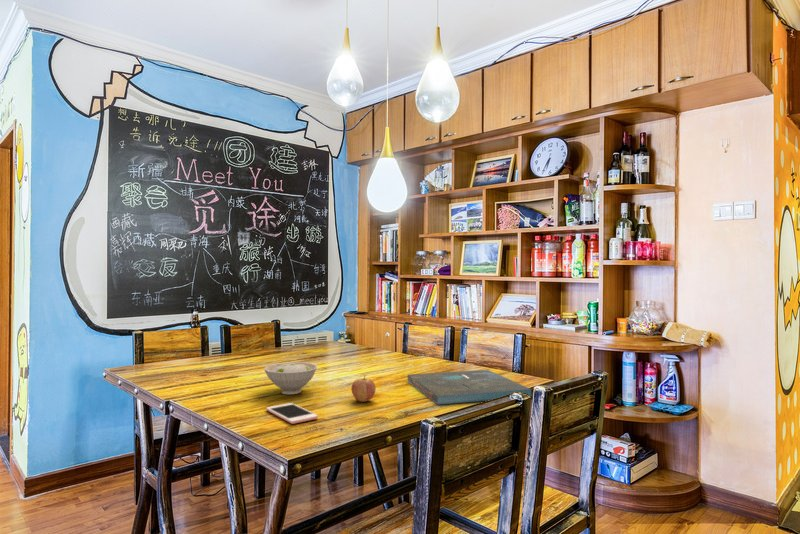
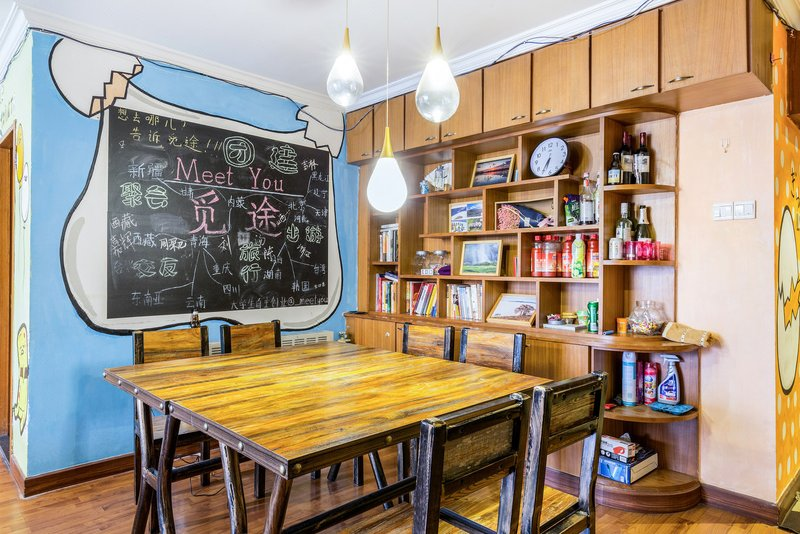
- fruit (363, 388)
- bowl (291, 378)
- board game (465, 382)
- cell phone (291, 412)
